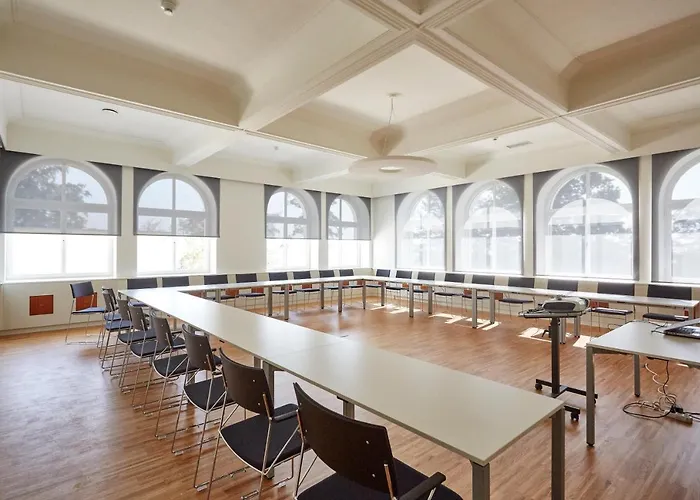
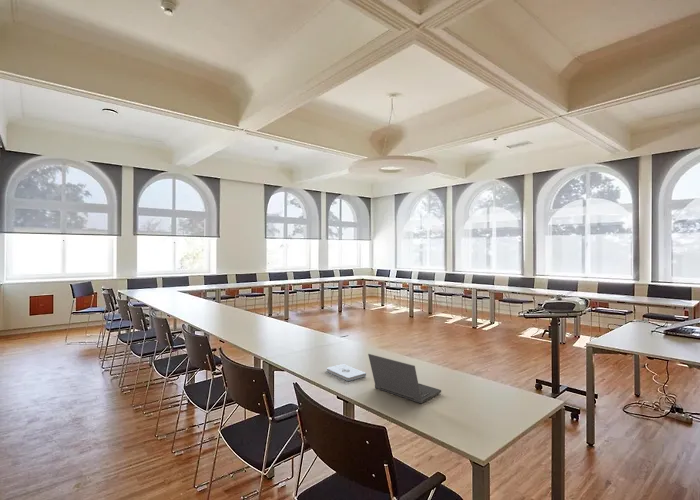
+ notepad (345, 371)
+ laptop computer (404, 373)
